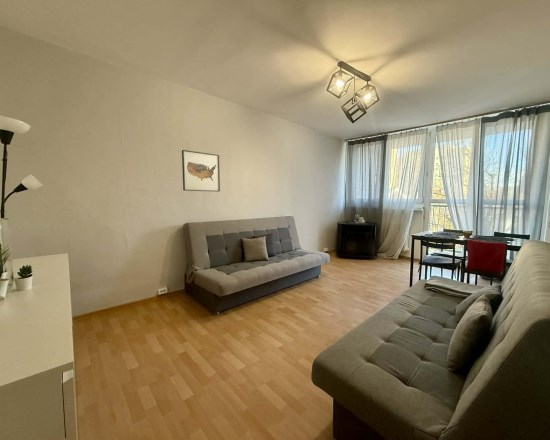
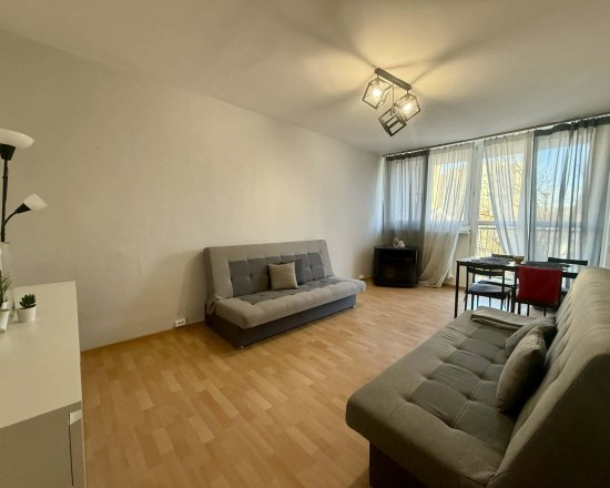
- wall art (201, 172)
